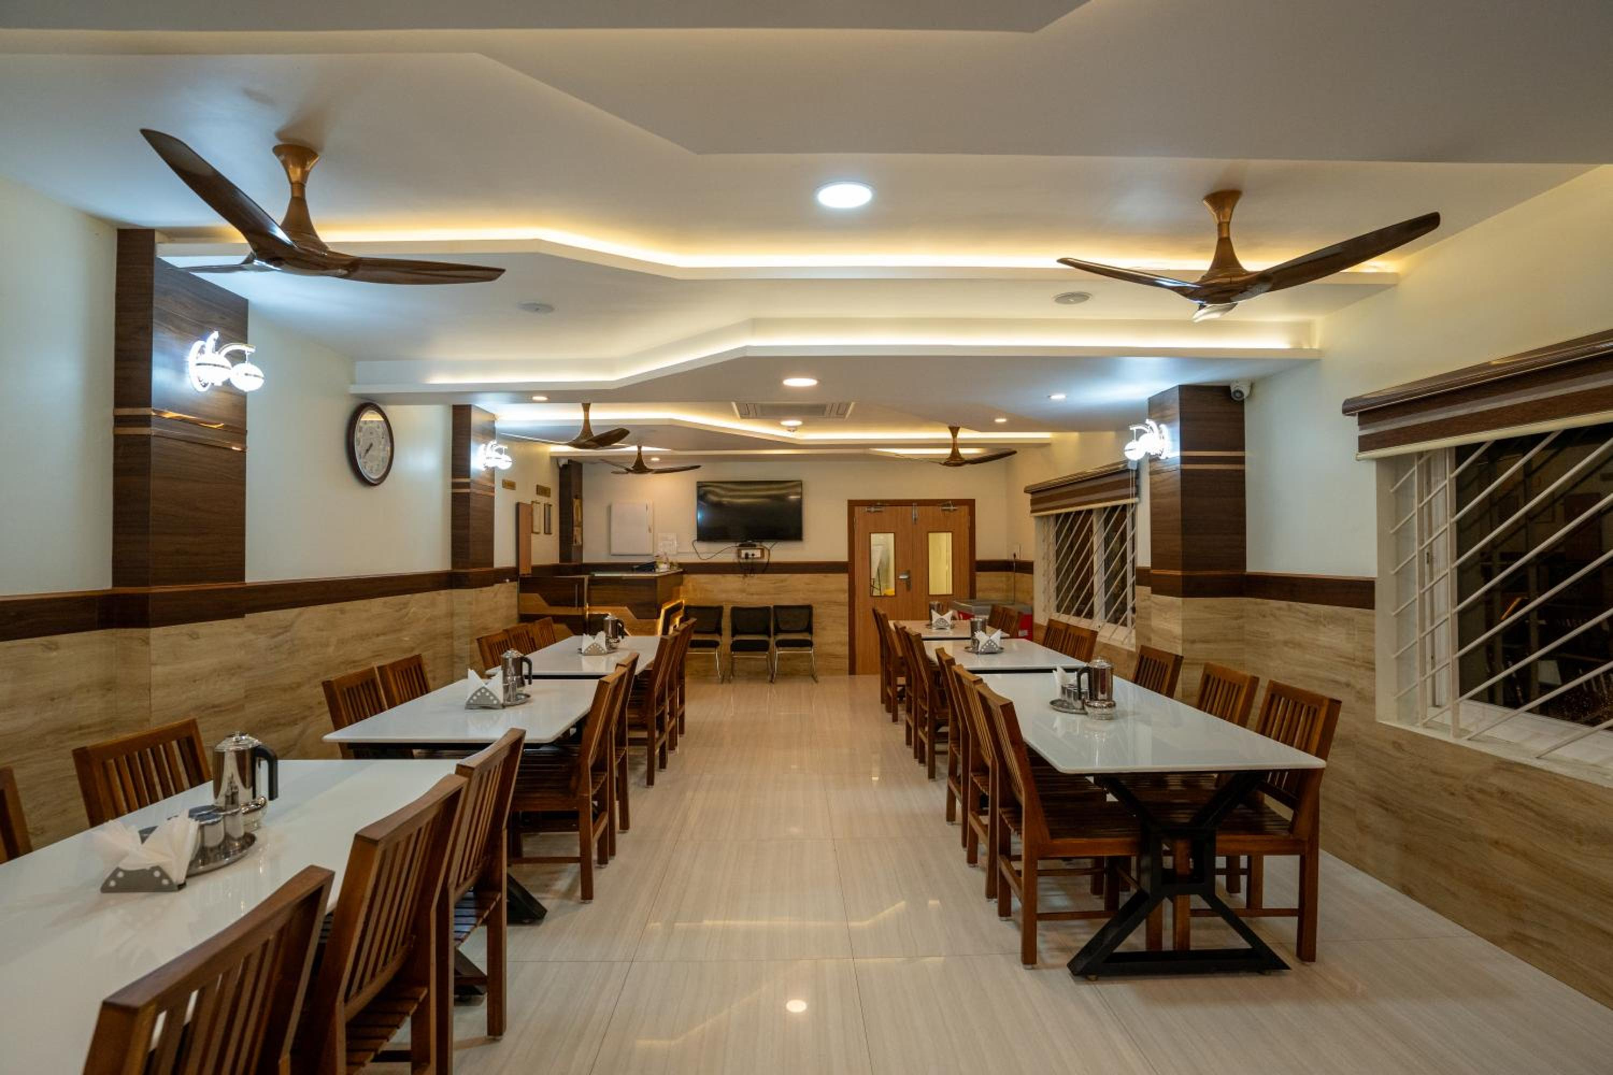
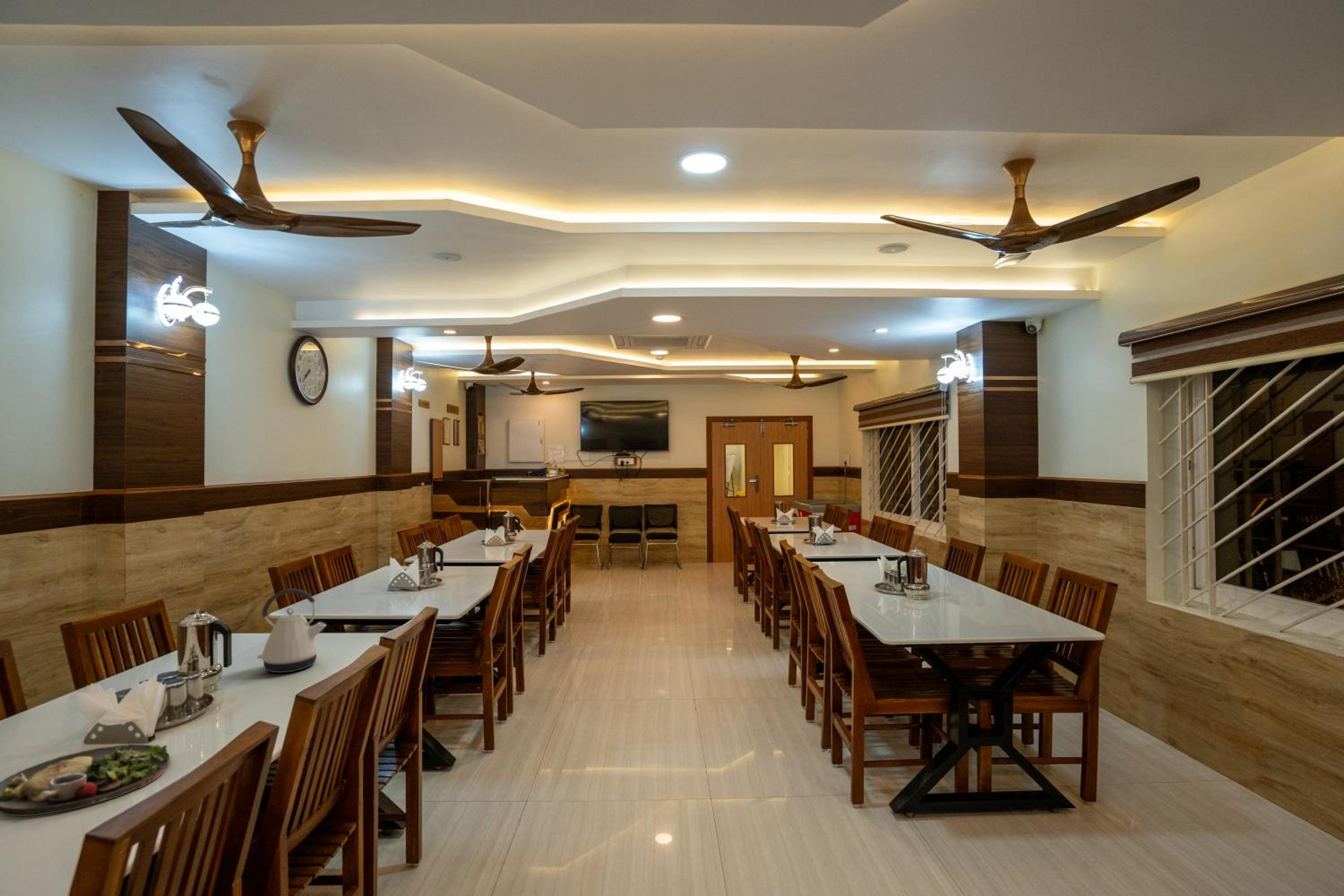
+ dinner plate (86, 766)
+ kettle (293, 628)
